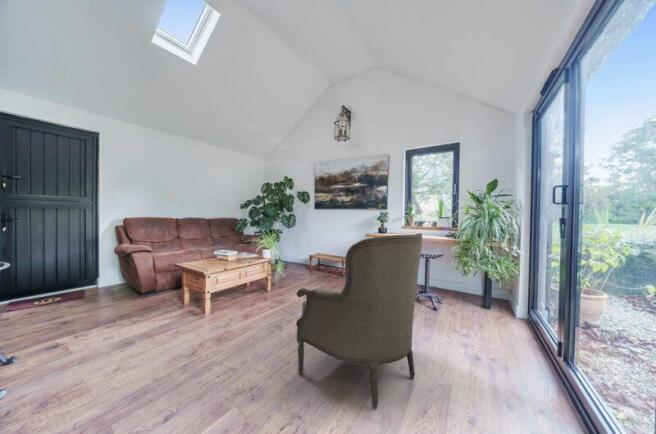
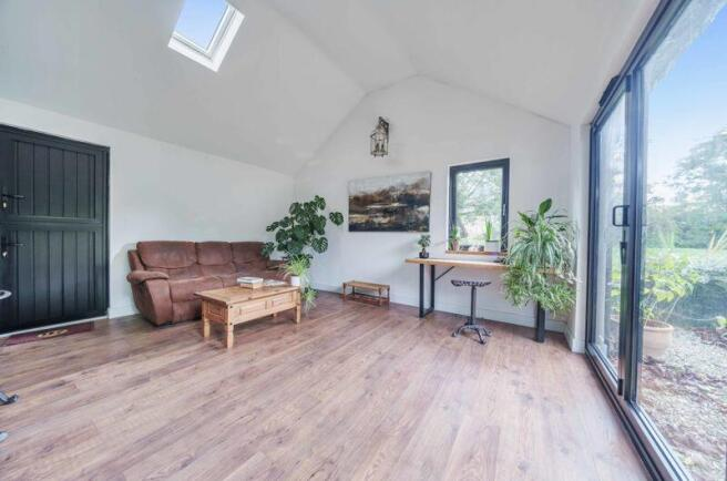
- armchair (366, 302)
